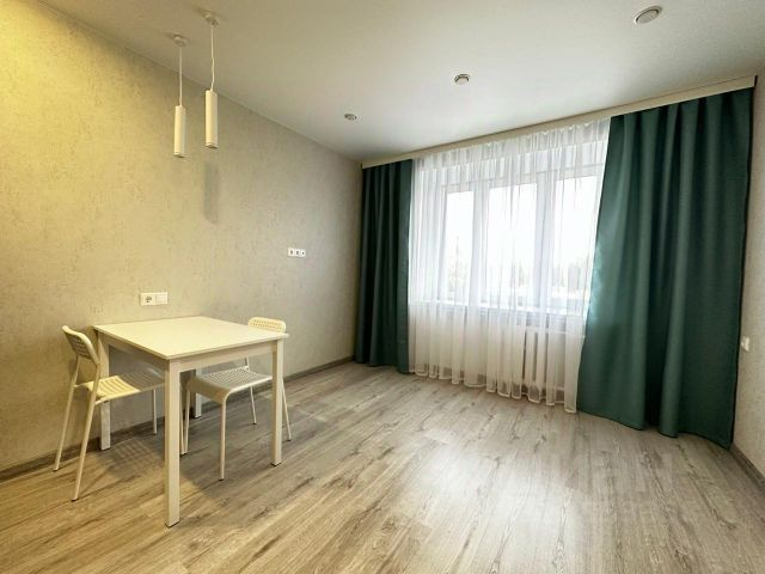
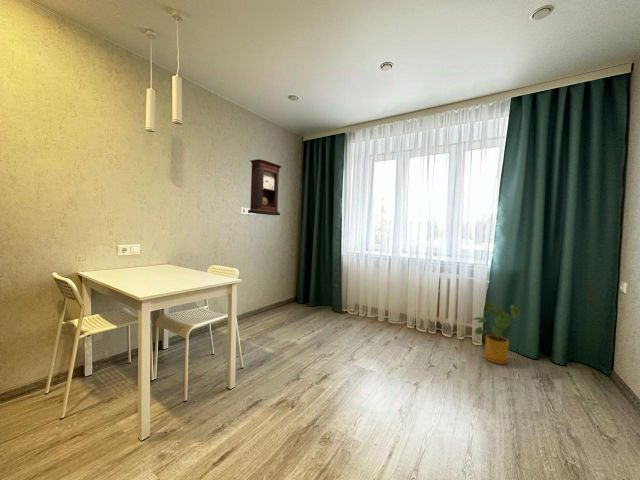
+ house plant (495, 332)
+ pendulum clock (266, 188)
